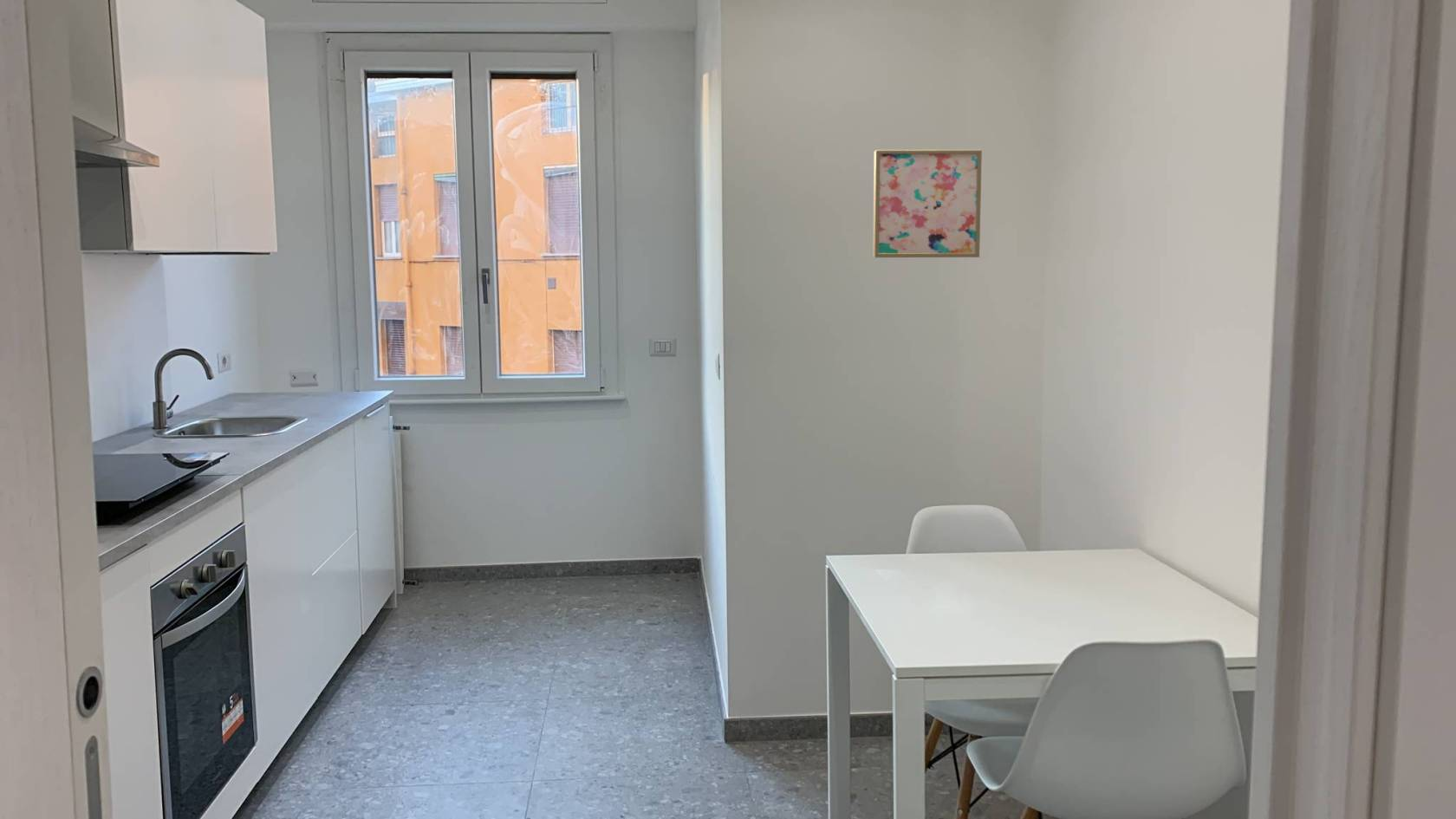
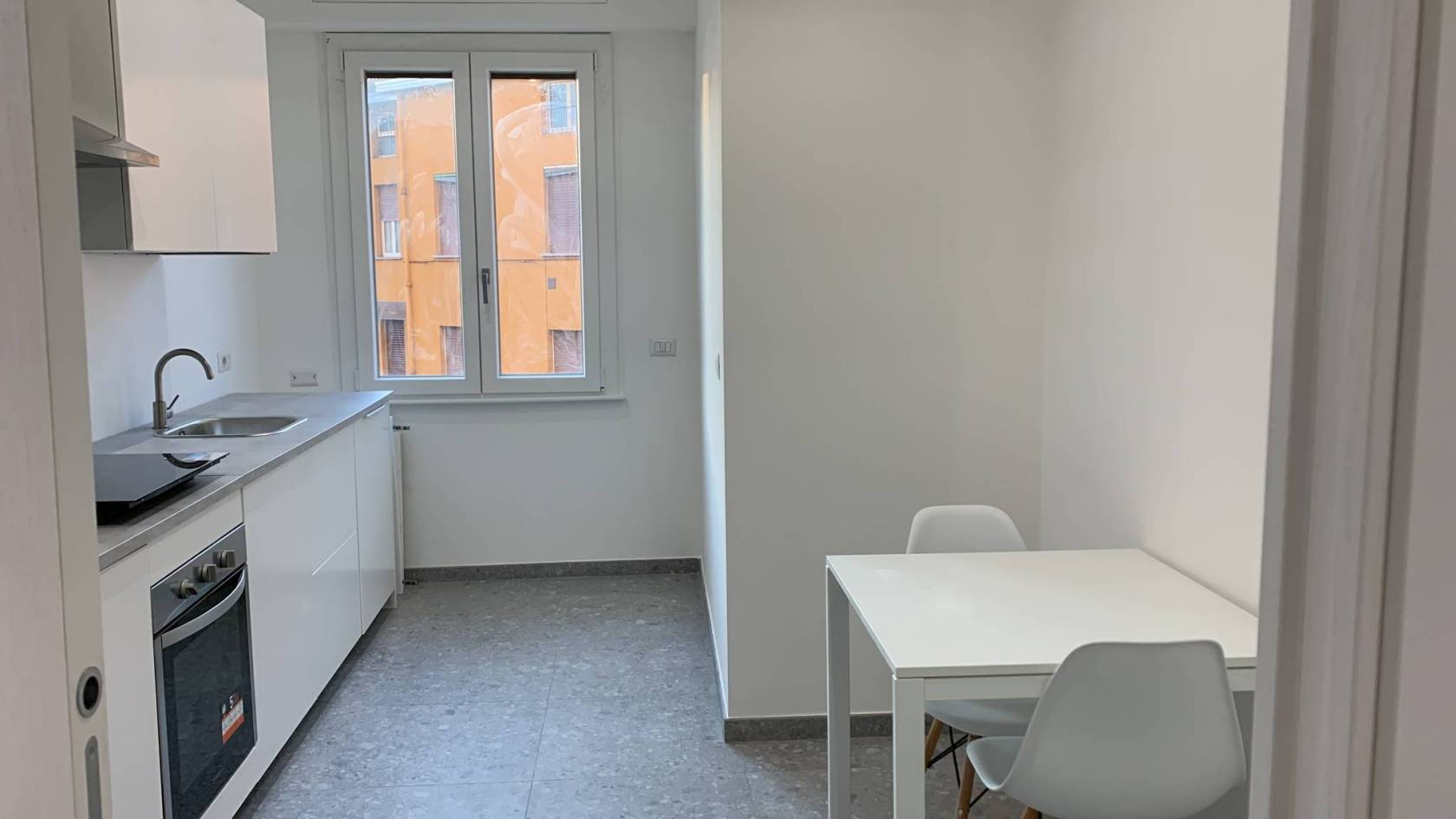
- wall art (926, 204)
